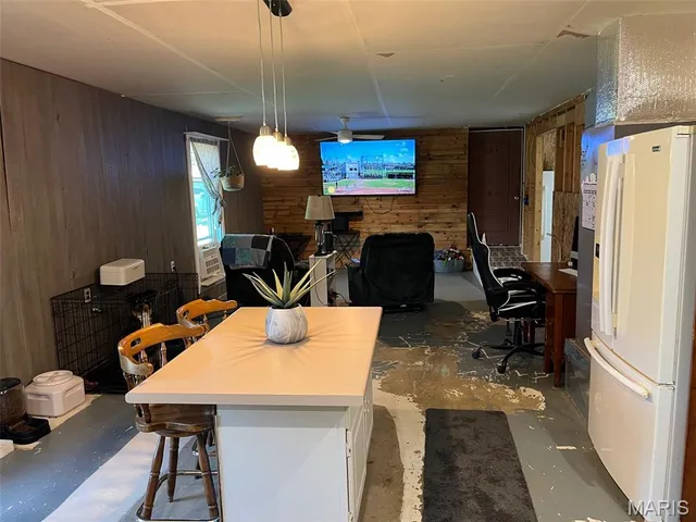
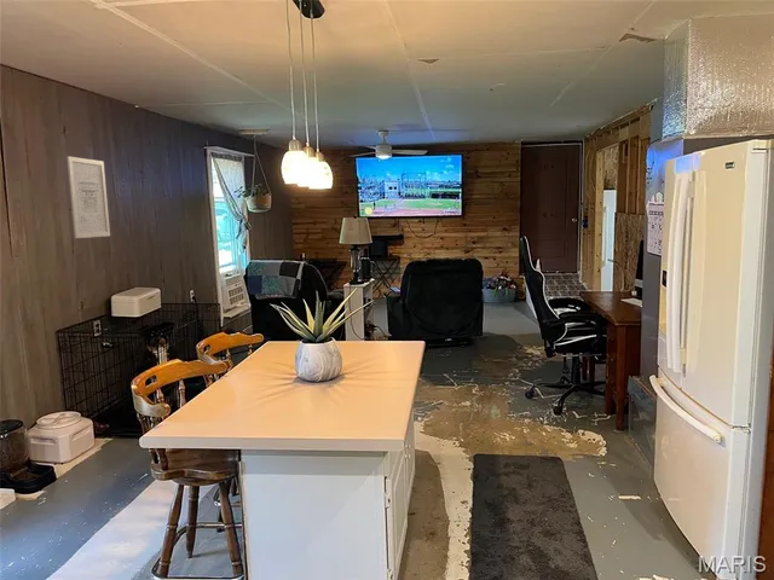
+ wall art (89, 198)
